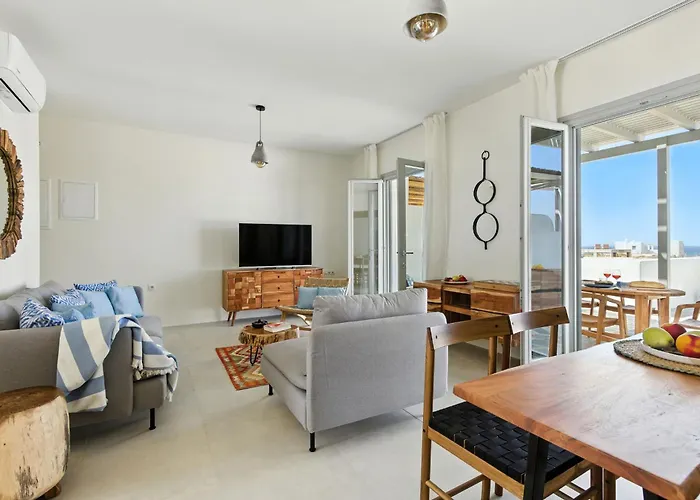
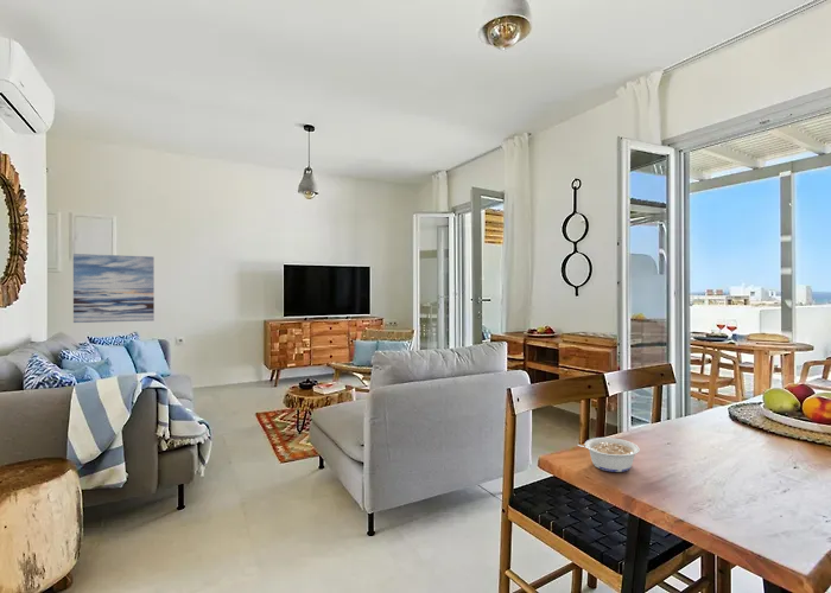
+ legume (610, 453)
+ wall art (115, 288)
